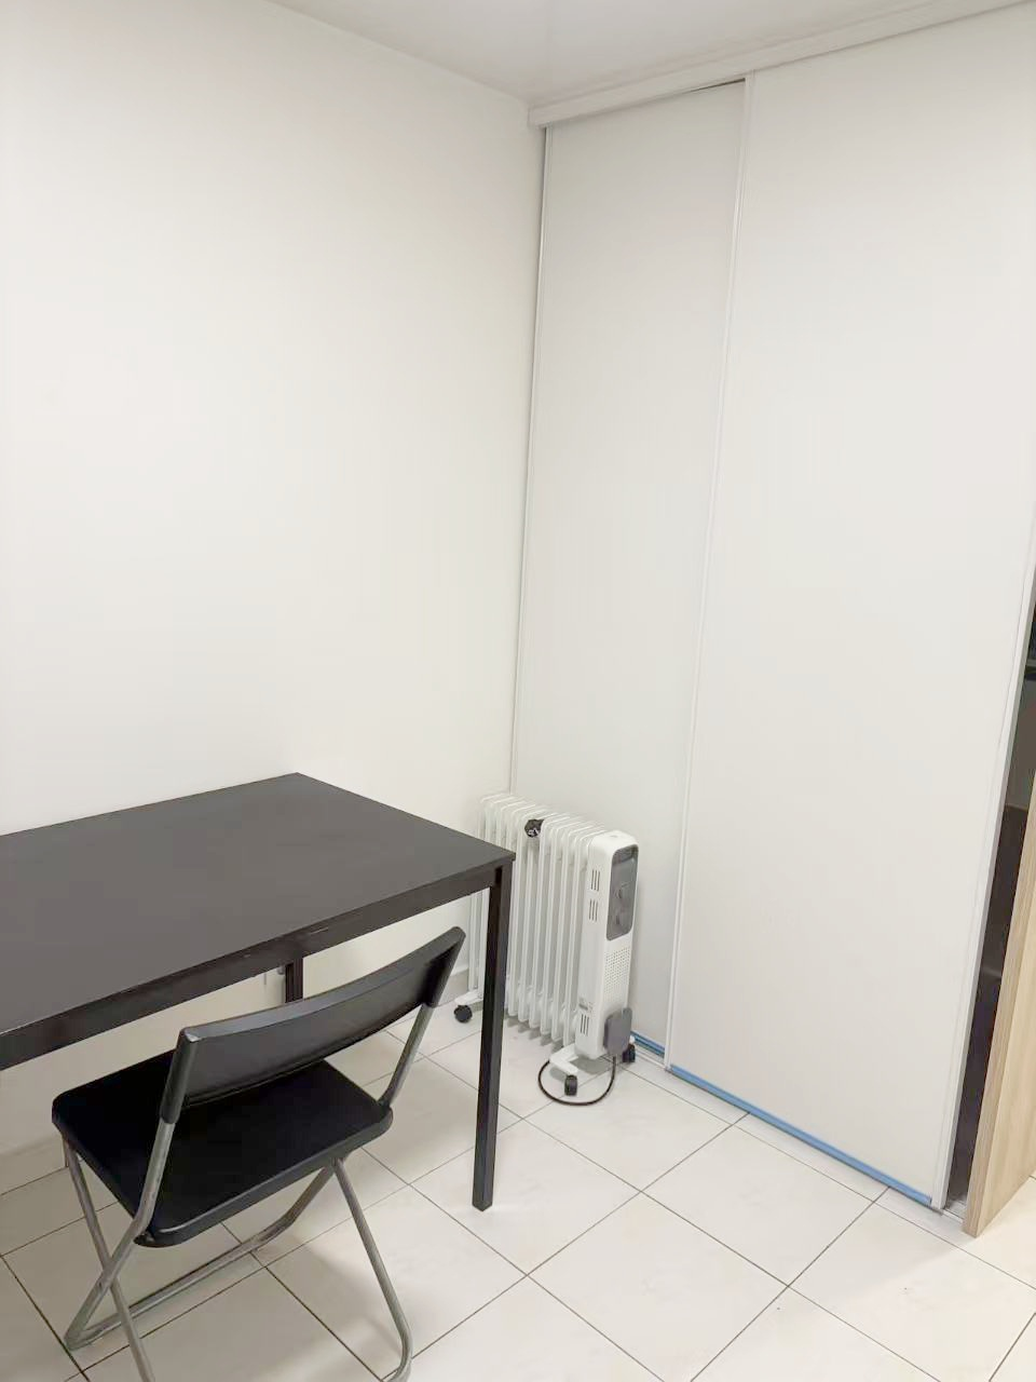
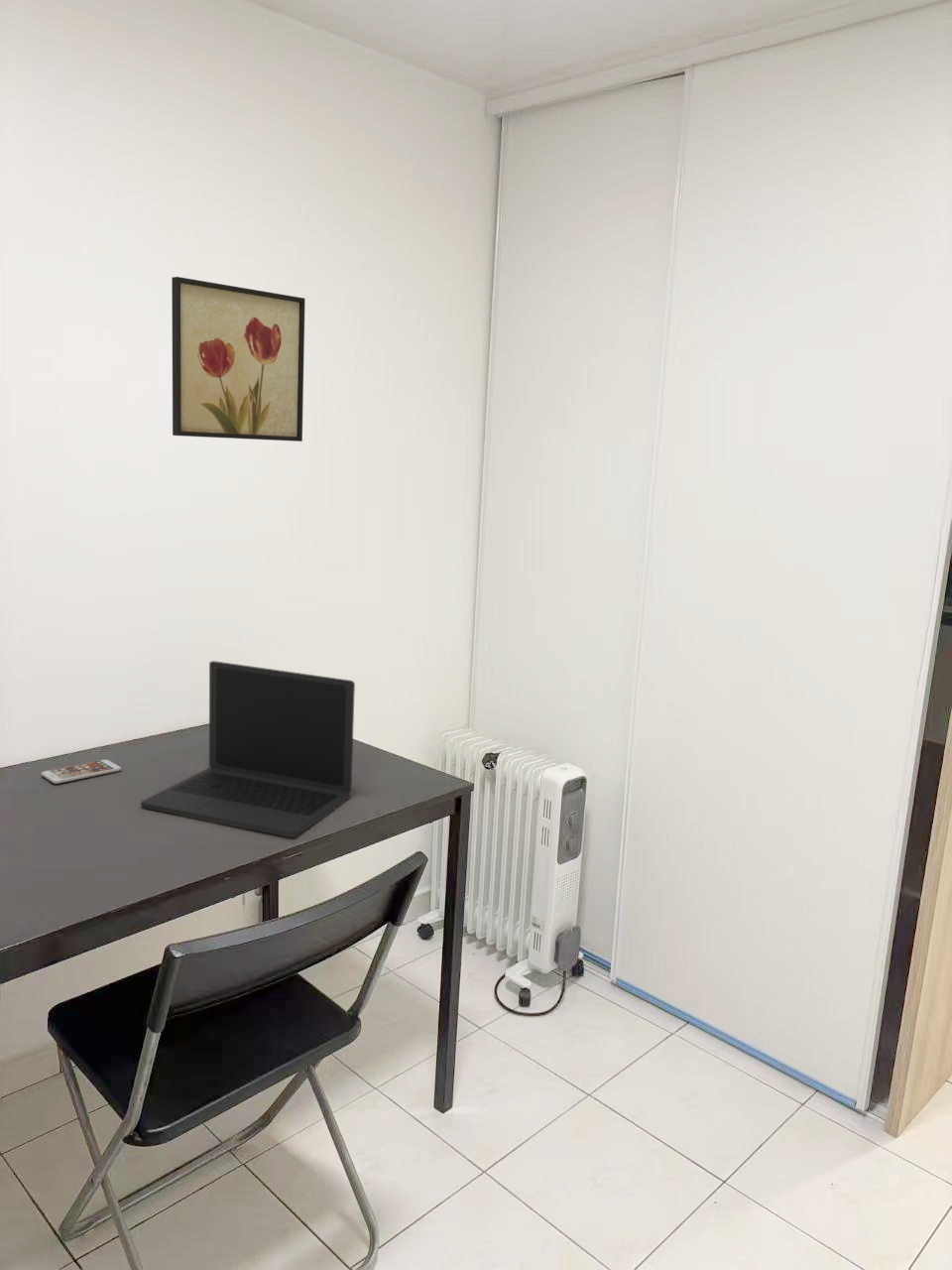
+ laptop (249, 742)
+ smartphone (81, 771)
+ wall art (239, 364)
